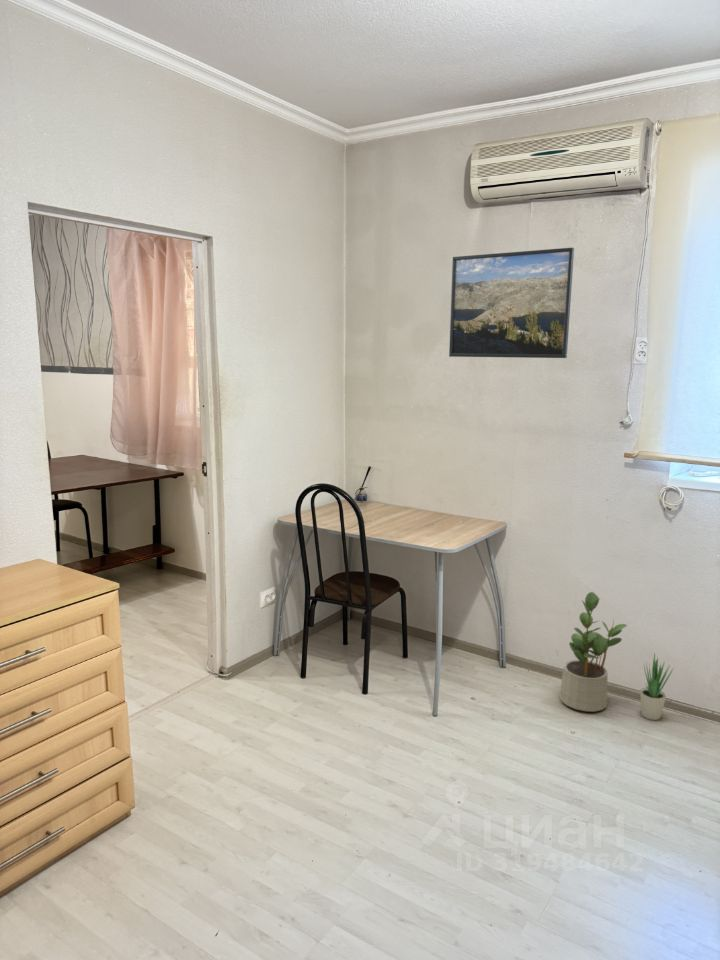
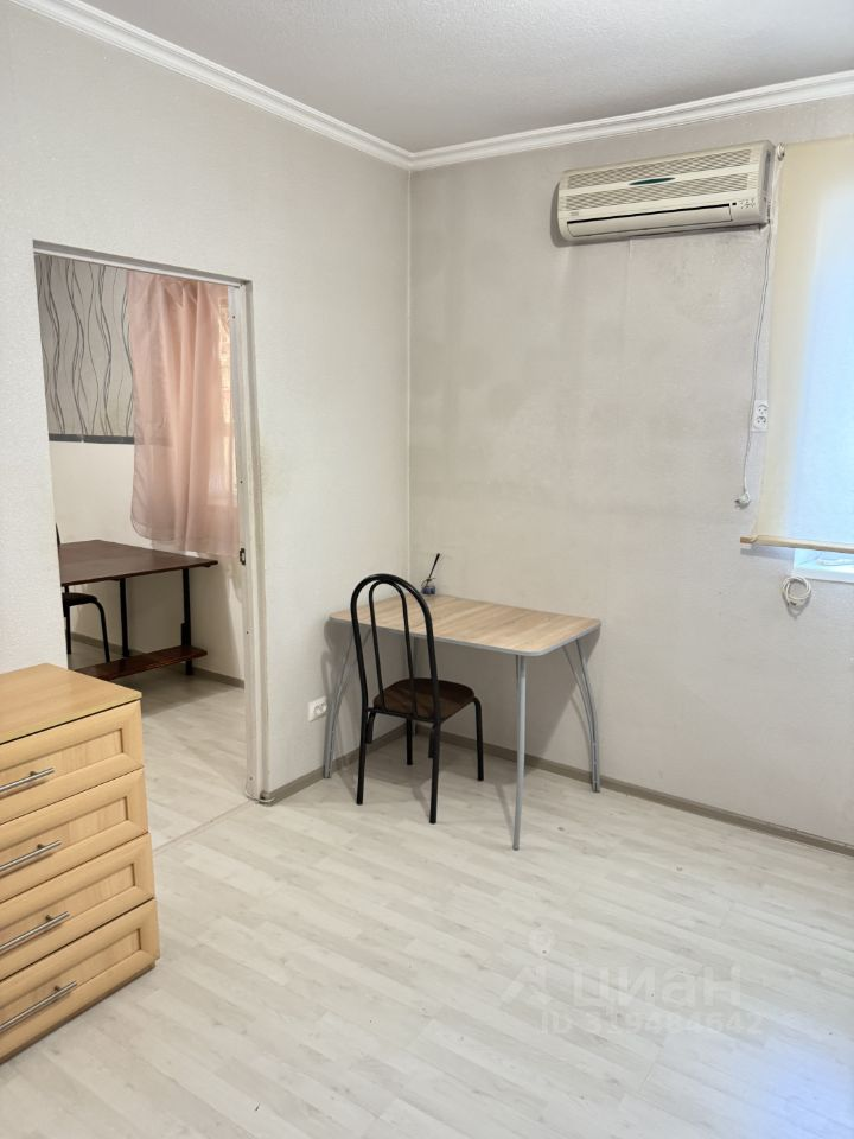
- potted plant (592, 646)
- potted plant (656, 685)
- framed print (507, 305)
